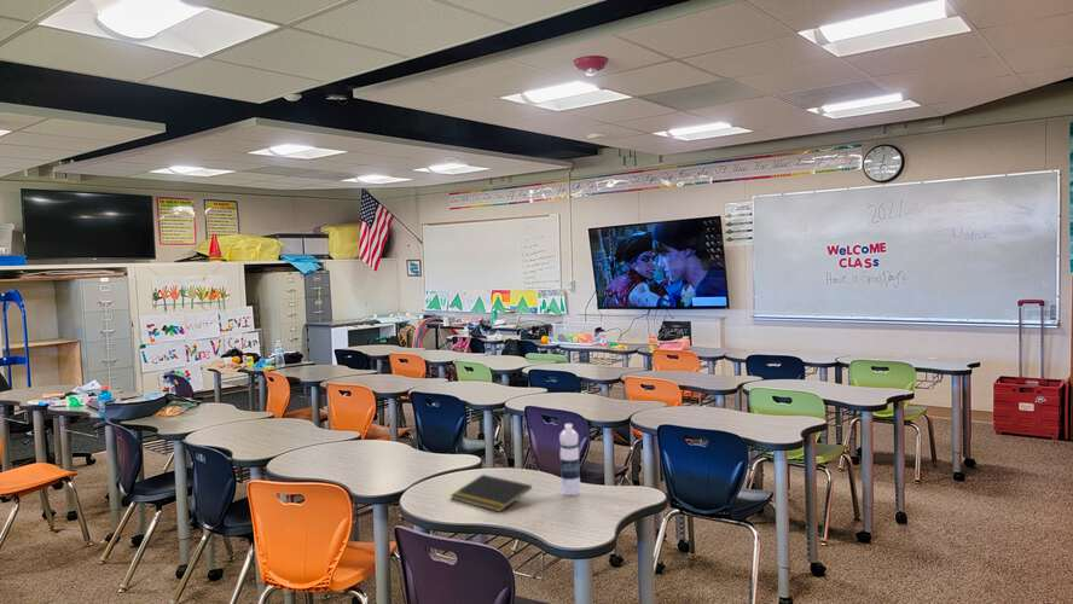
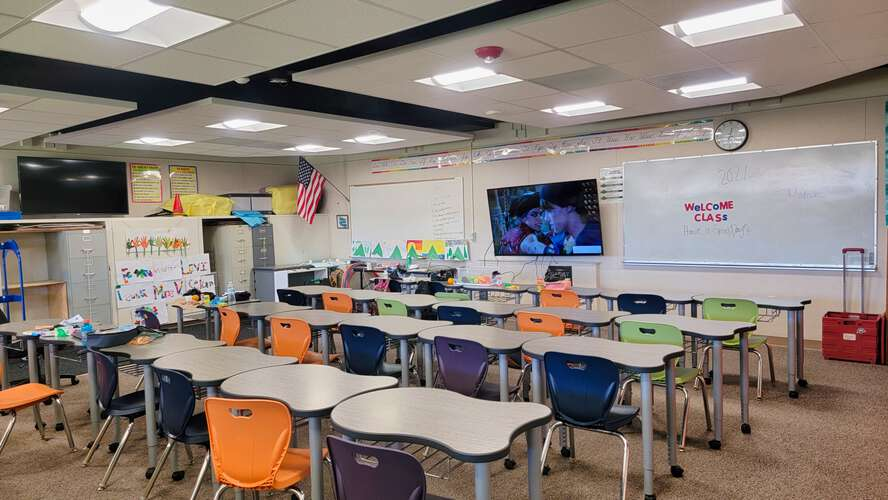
- notepad (491, 492)
- water bottle (569, 458)
